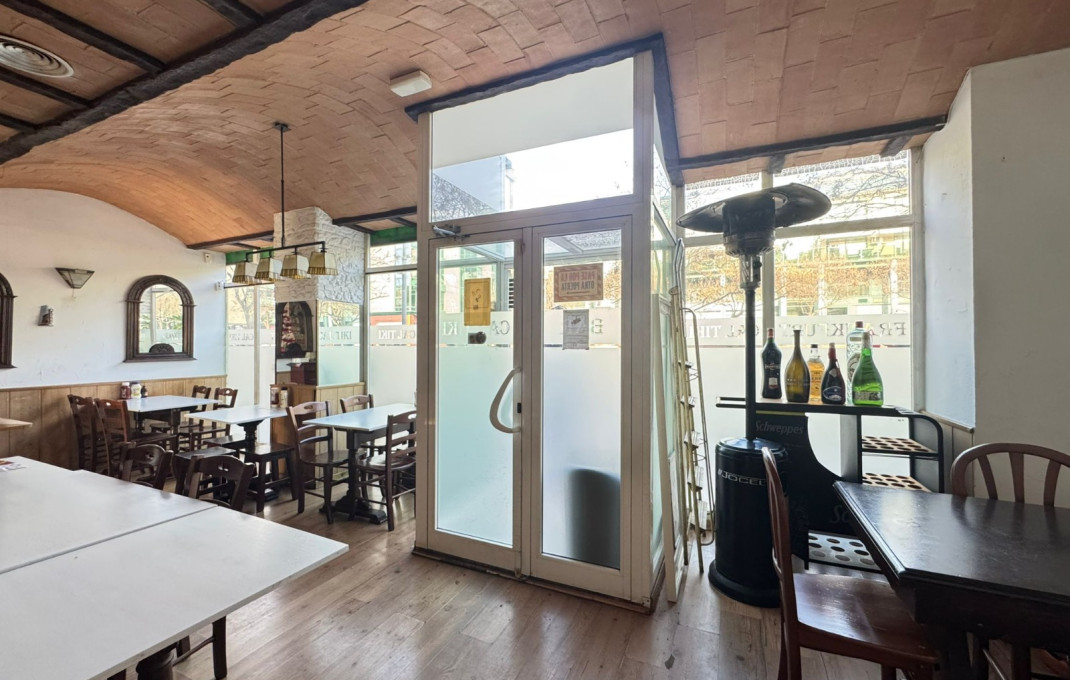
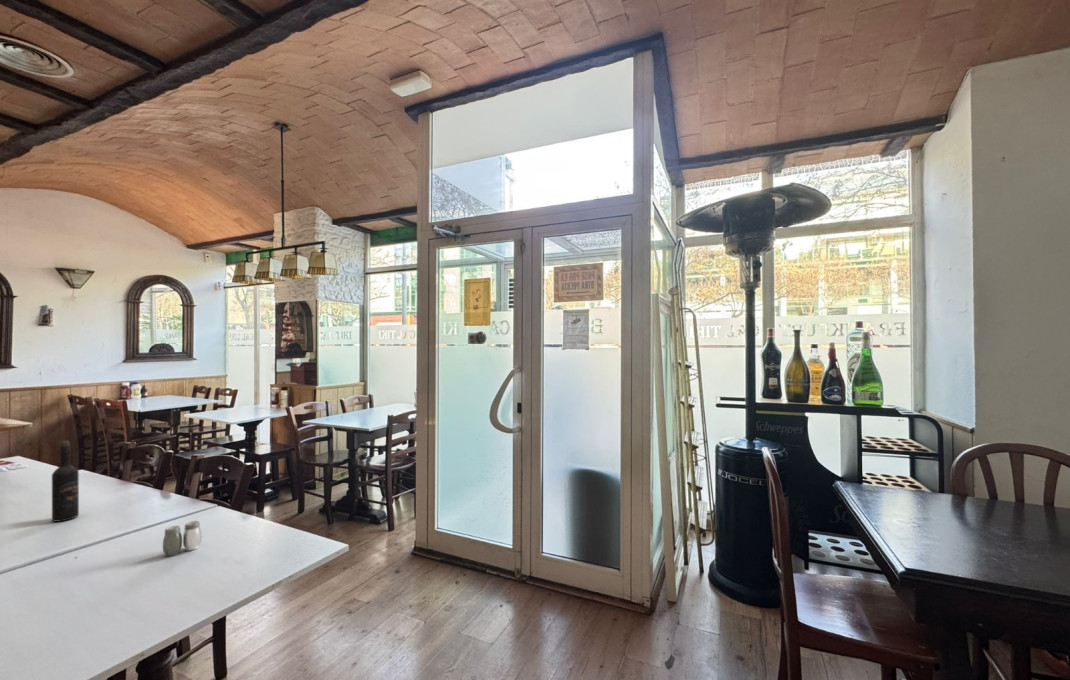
+ wine bottle (65, 480)
+ salt and pepper shaker (181, 537)
